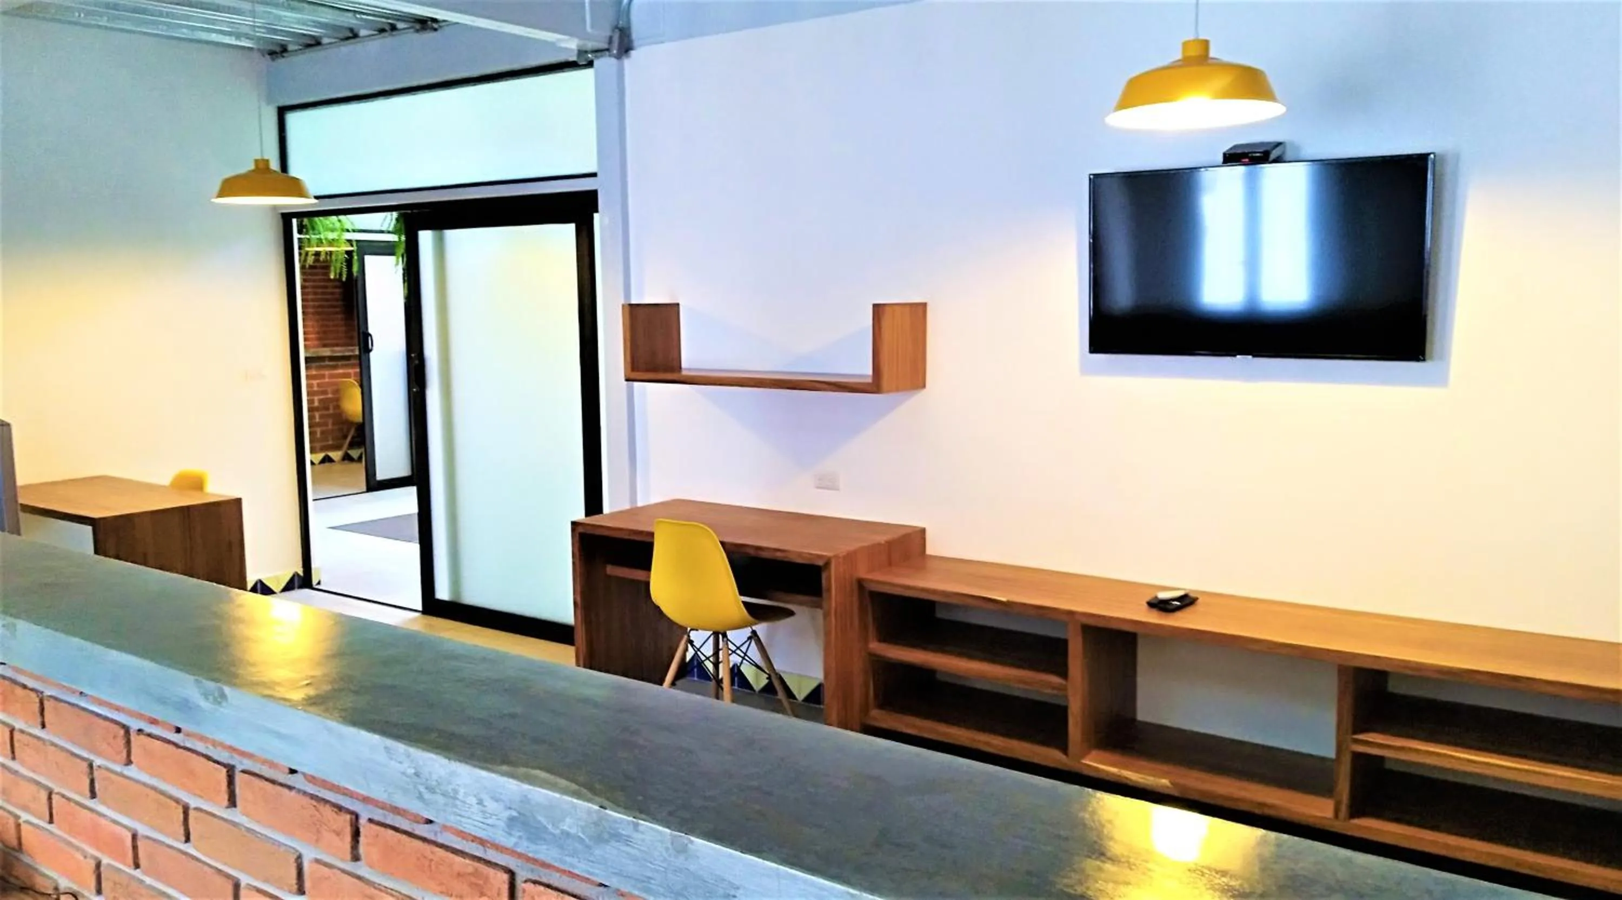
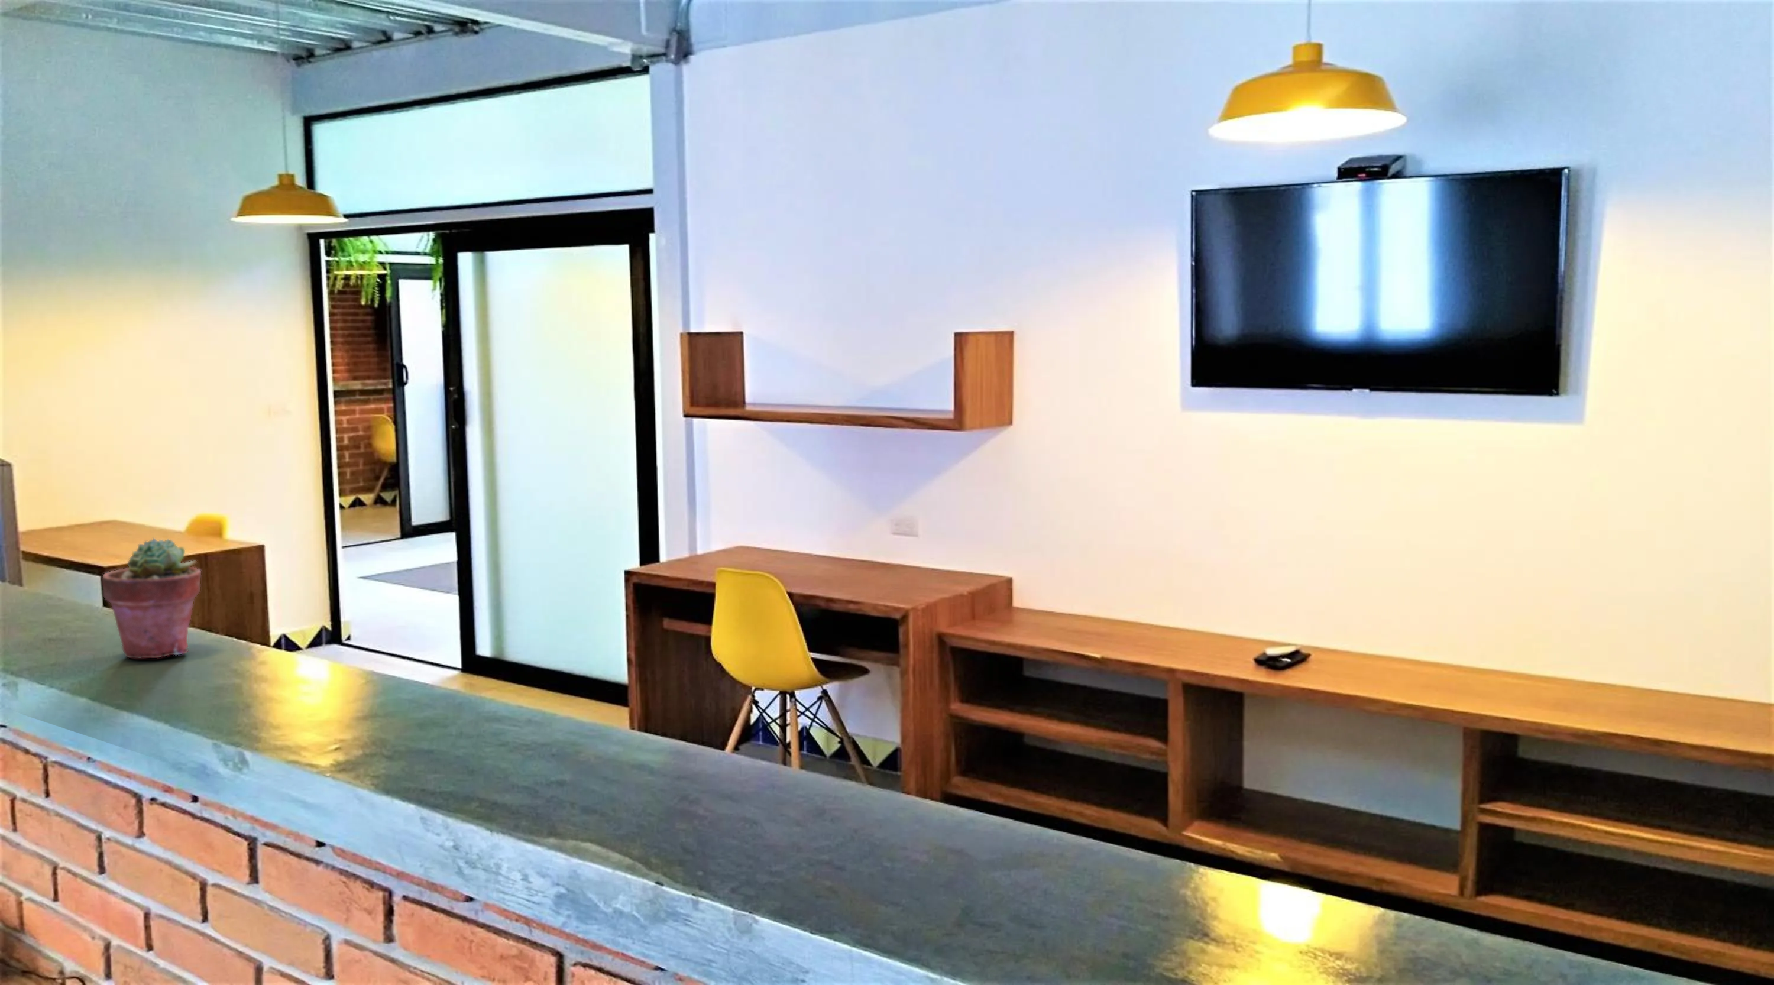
+ potted succulent (153, 596)
